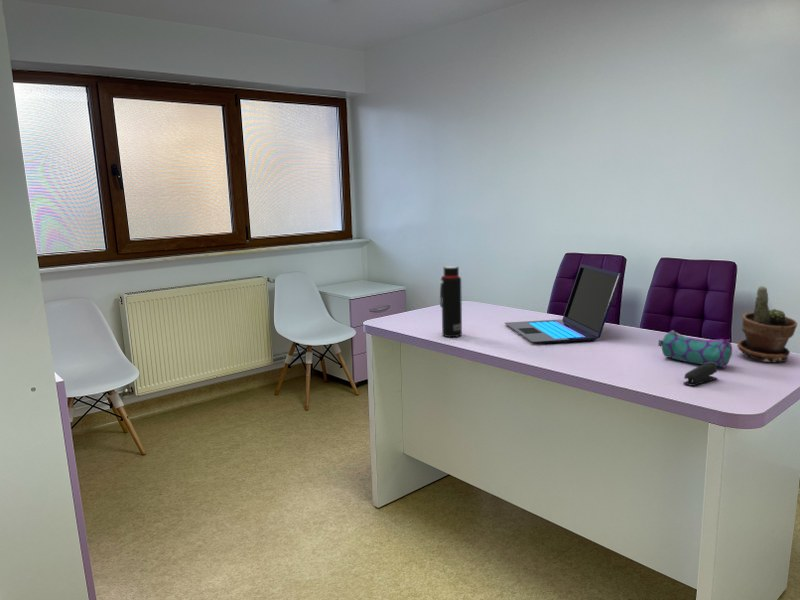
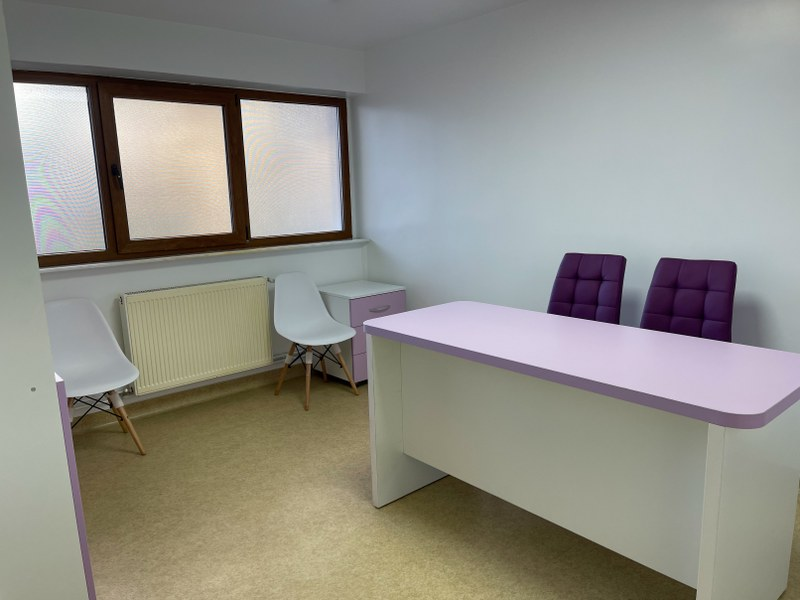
- laptop (567, 304)
- potted plant (767, 321)
- pencil case (695, 348)
- water bottle (449, 301)
- stapler (700, 373)
